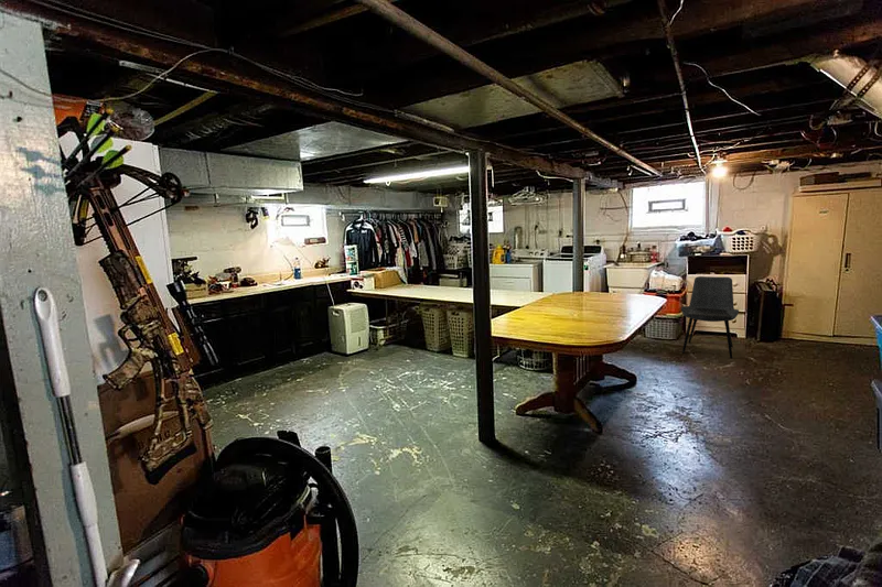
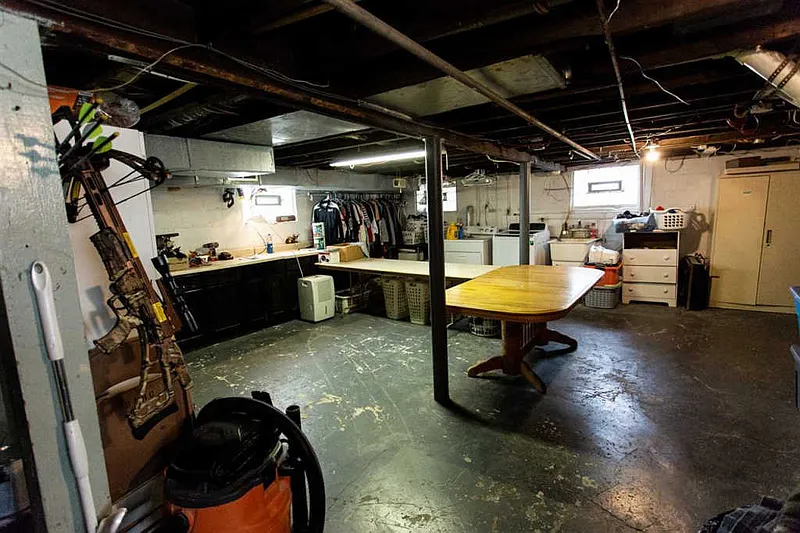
- dining chair (710, 315)
